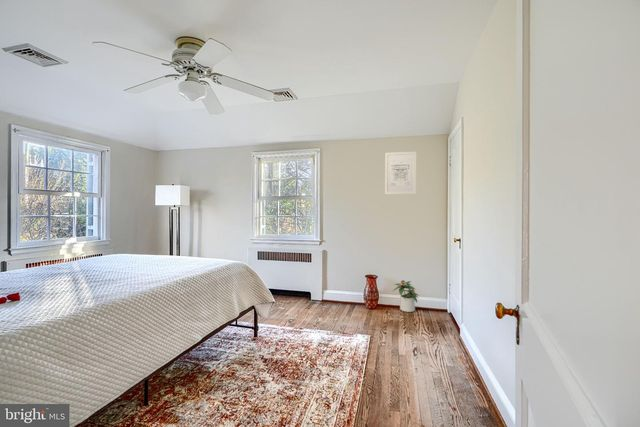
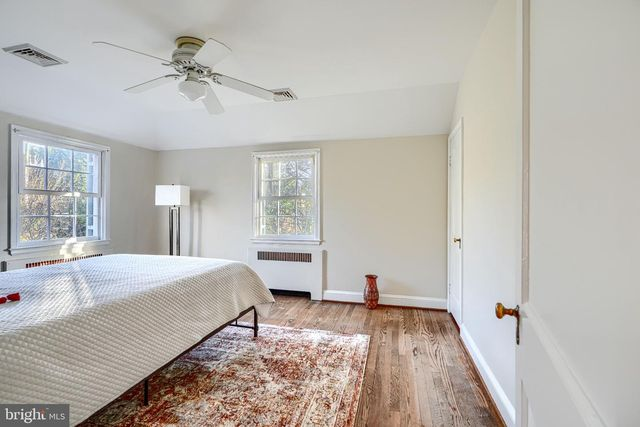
- wall art (400, 173)
- potted plant (405, 295)
